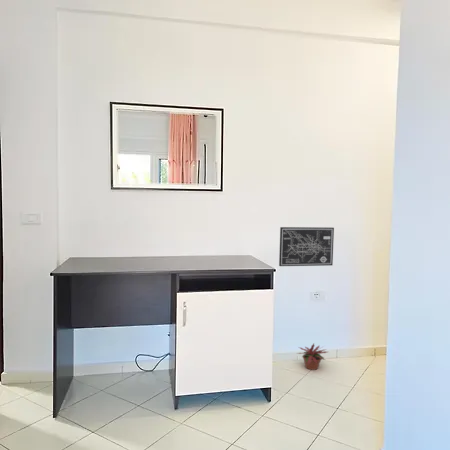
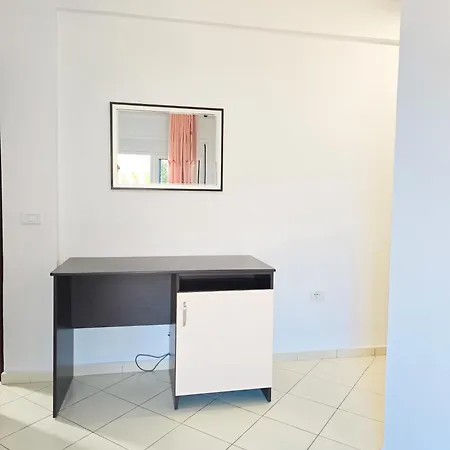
- potted plant (312, 353)
- wall art (306, 246)
